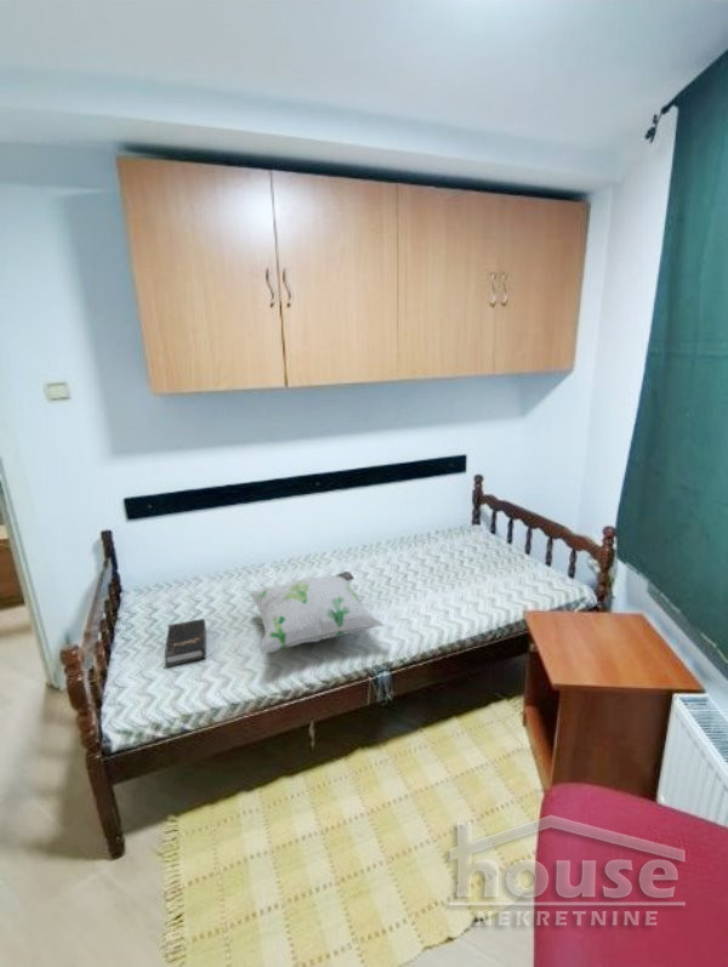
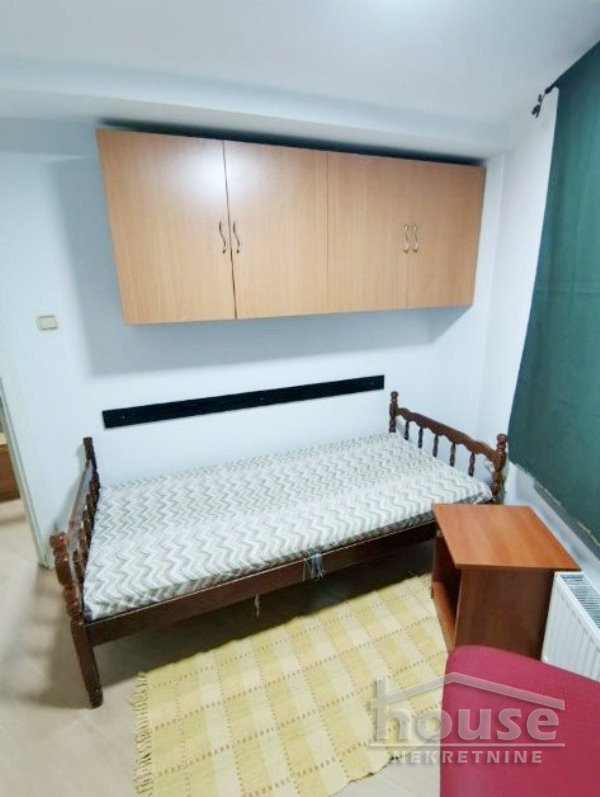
- hardback book (187, 641)
- decorative pillow (312, 605)
